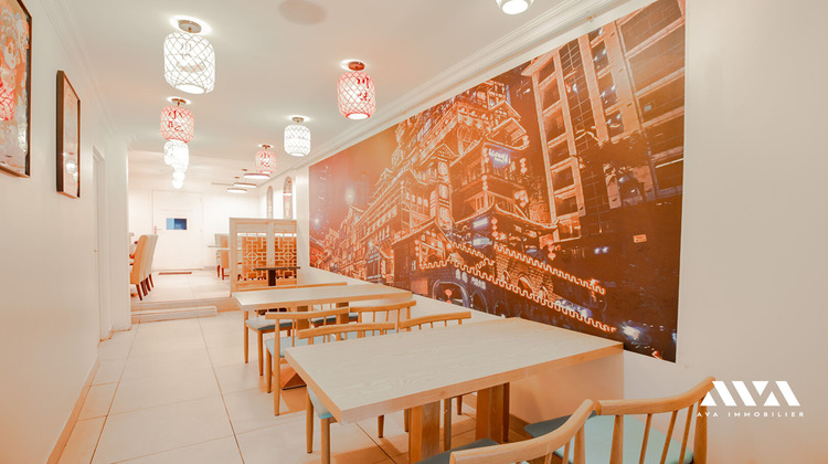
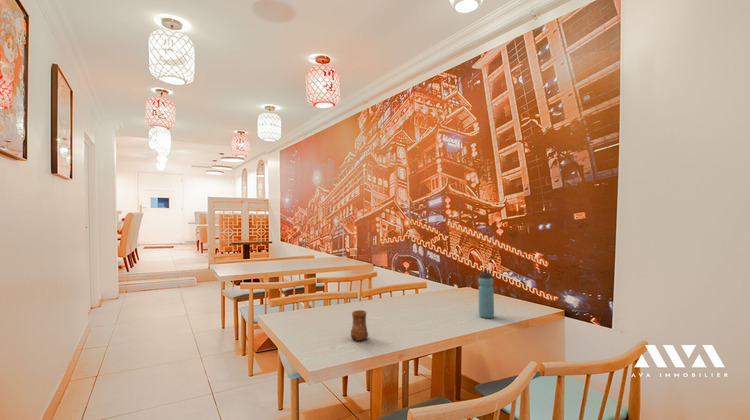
+ cup (359, 325)
+ water bottle (486, 293)
